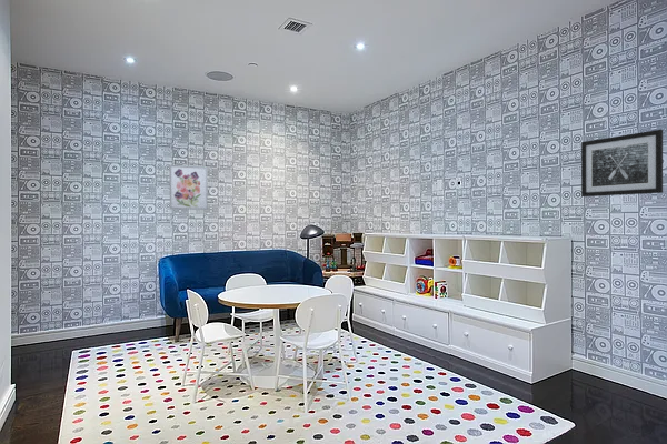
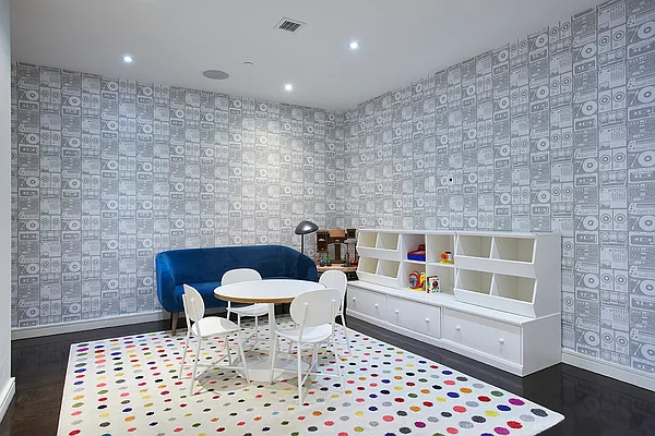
- wall art (188, 188)
- wall art (619, 165)
